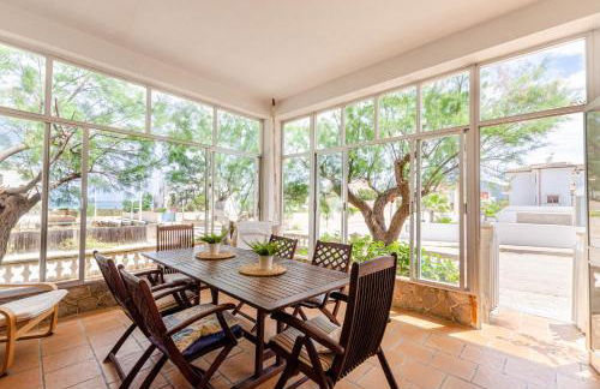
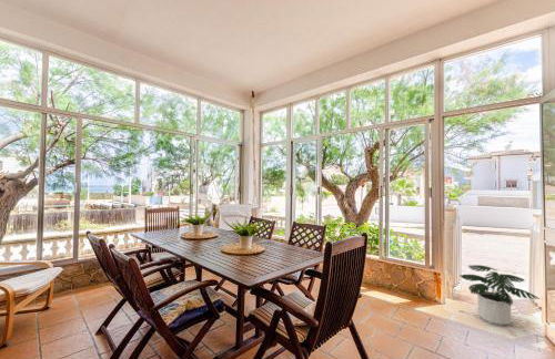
+ potted plant (495, 296)
